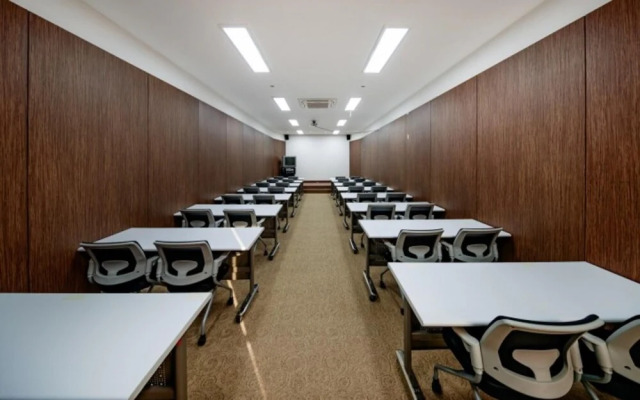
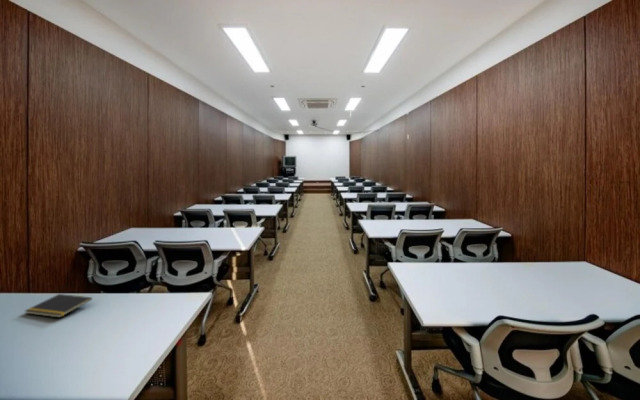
+ notepad (59, 305)
